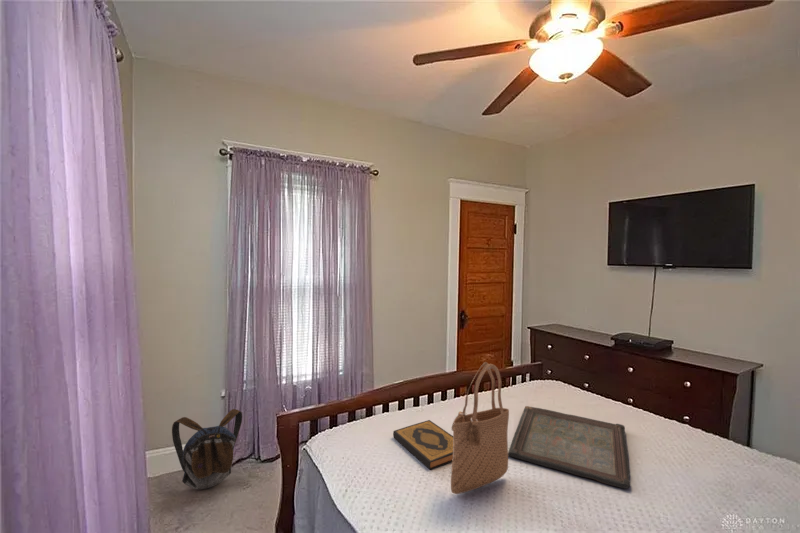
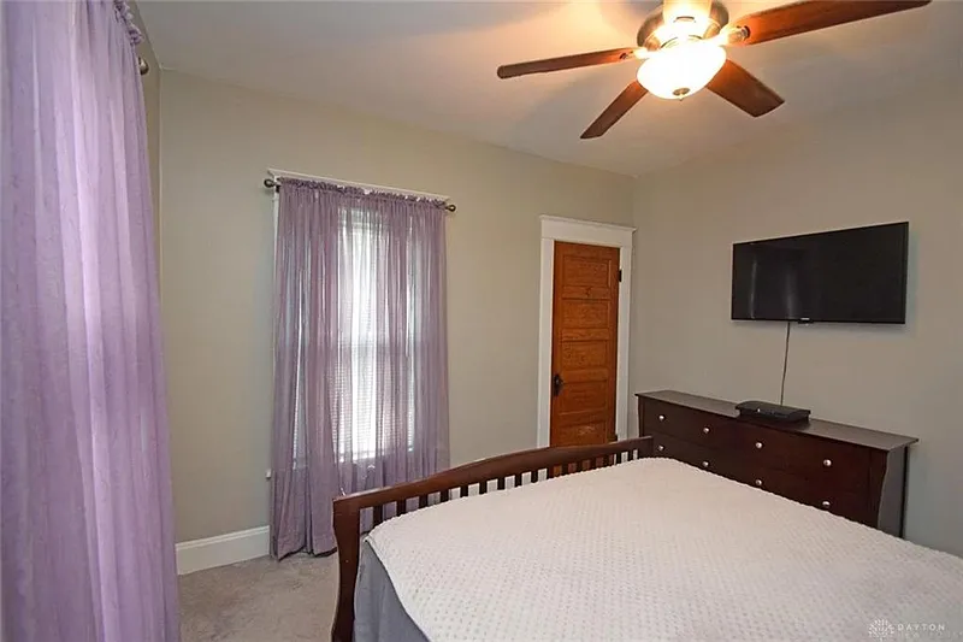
- backpack (209, 450)
- serving tray (567, 438)
- hardback book (429, 442)
- tote bag (481, 424)
